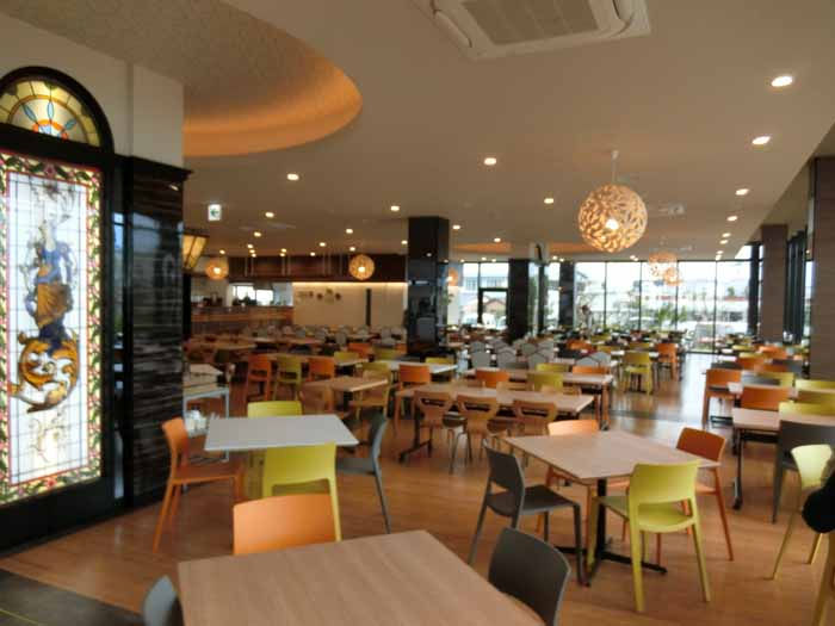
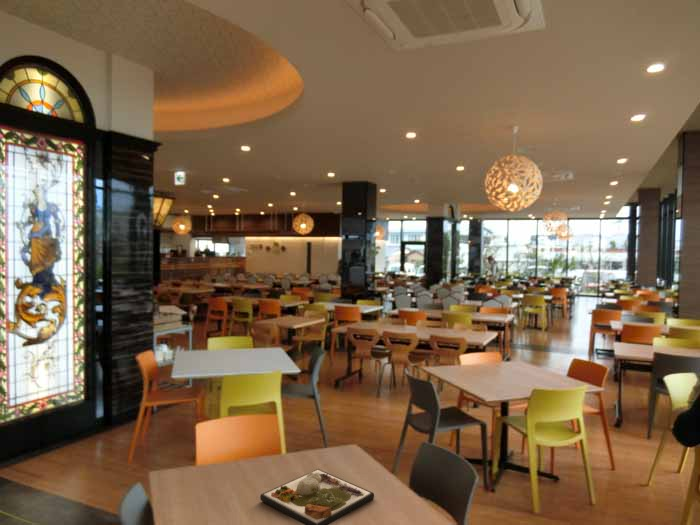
+ dinner plate (317, 492)
